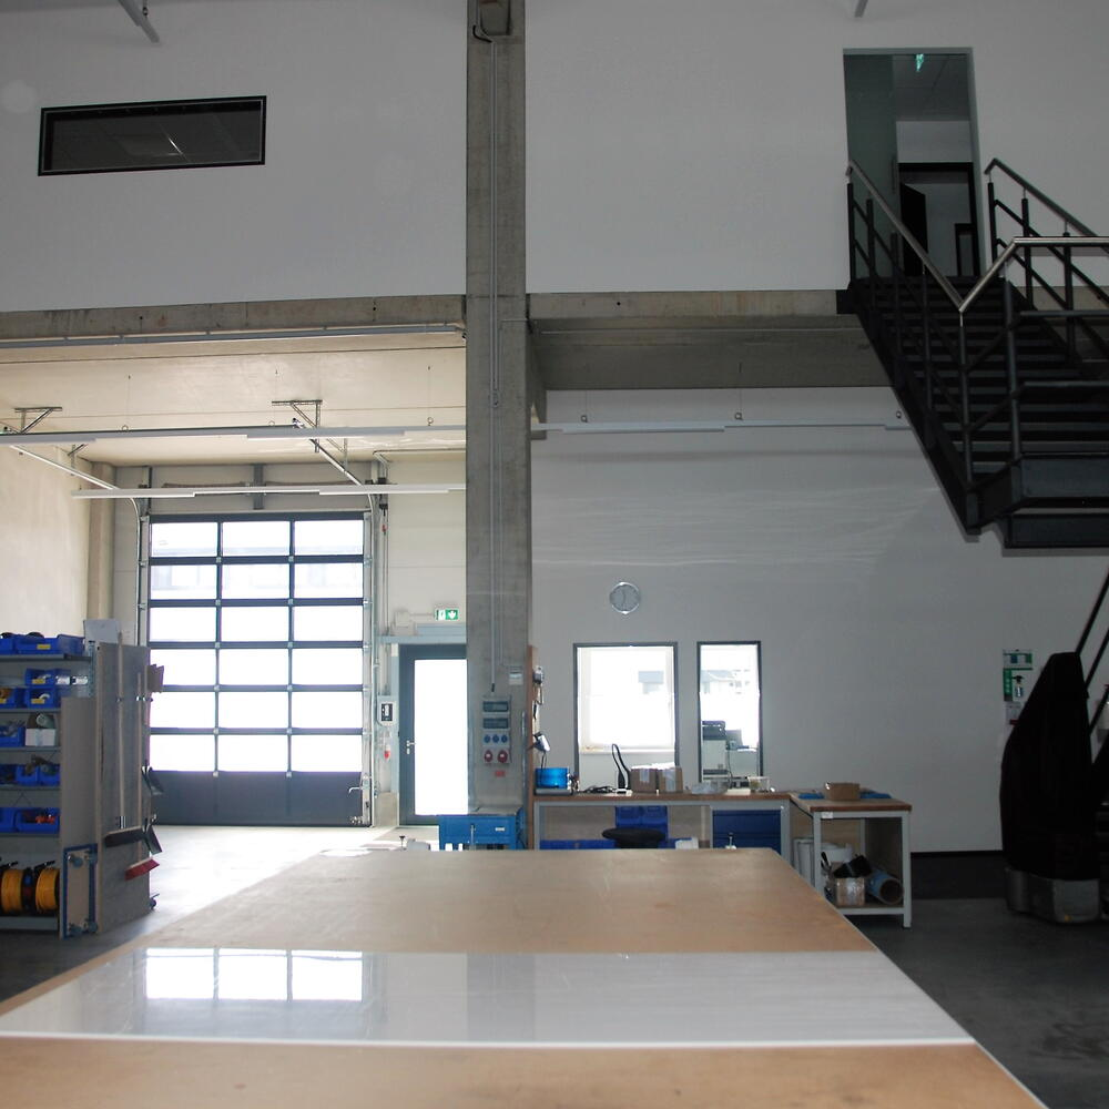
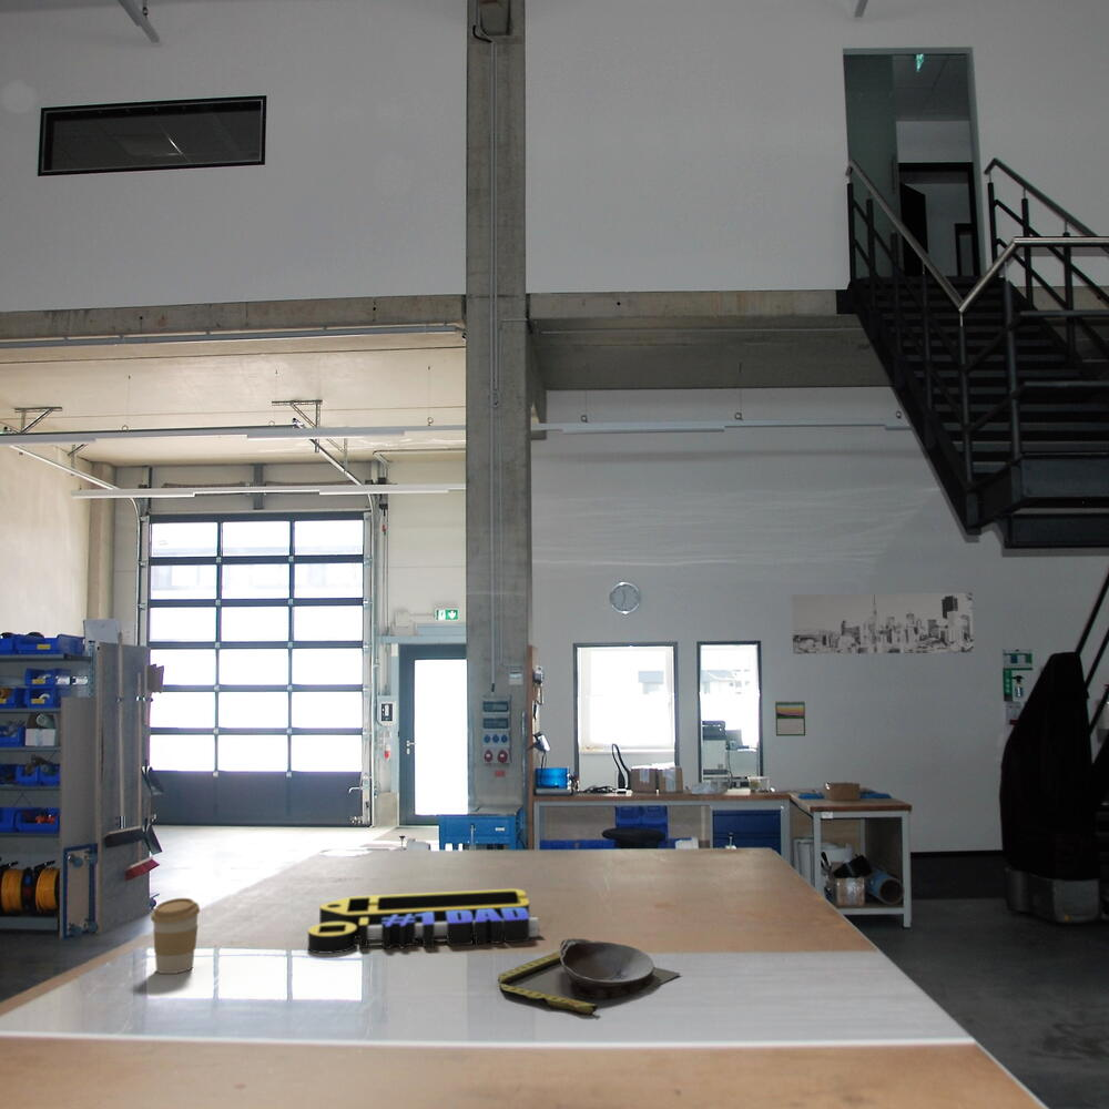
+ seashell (581, 963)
+ wall art (882, 623)
+ calendar (790, 718)
+ key chain (424, 919)
+ coffee cup (175, 935)
